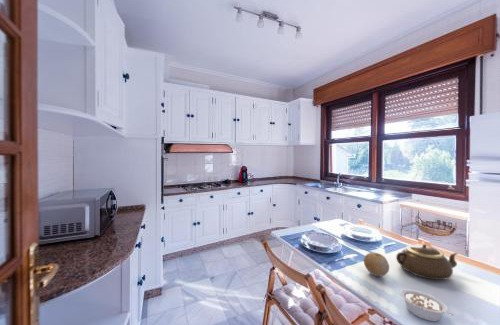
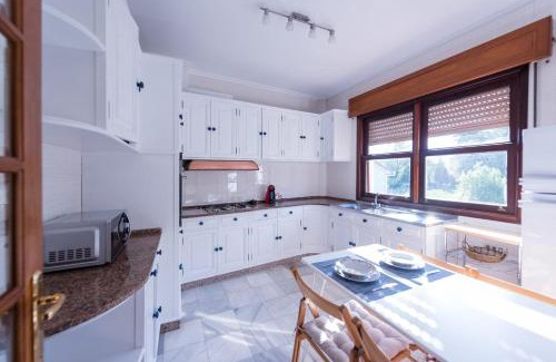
- fruit (376, 264)
- legume (424, 305)
- teapot (424, 257)
